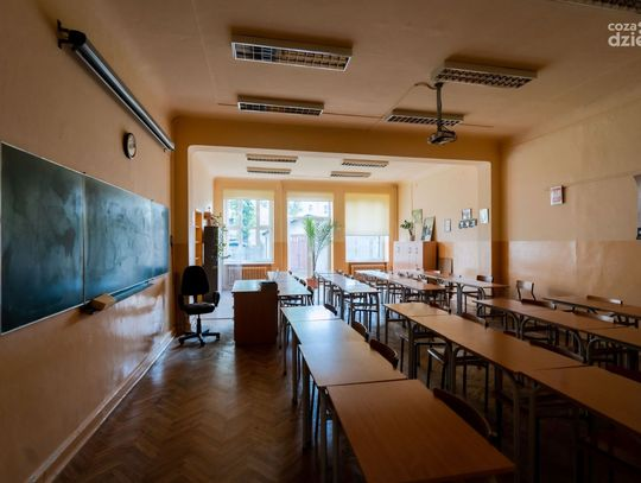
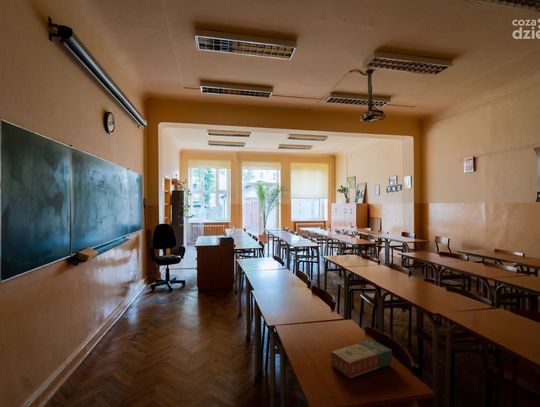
+ book (361, 357)
